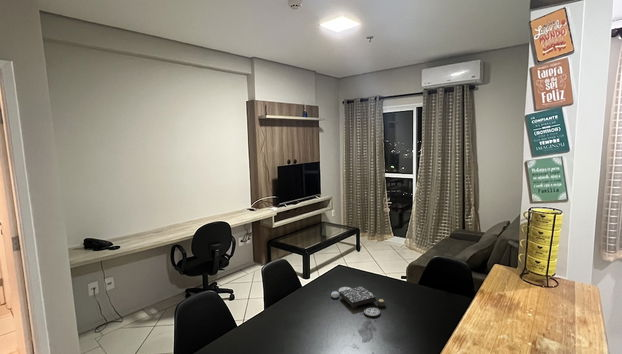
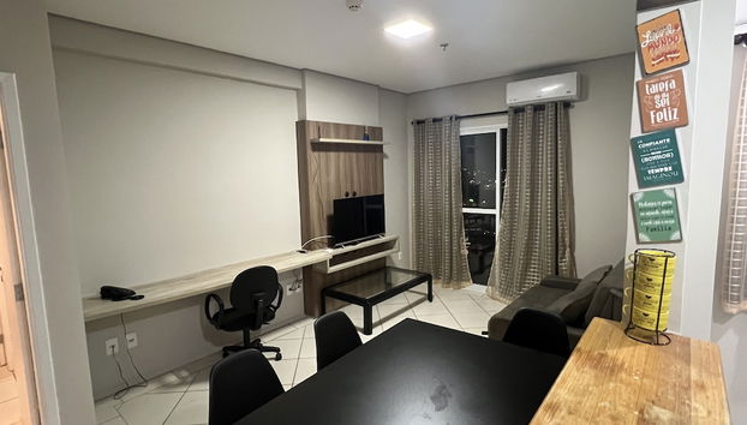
- board game (357, 297)
